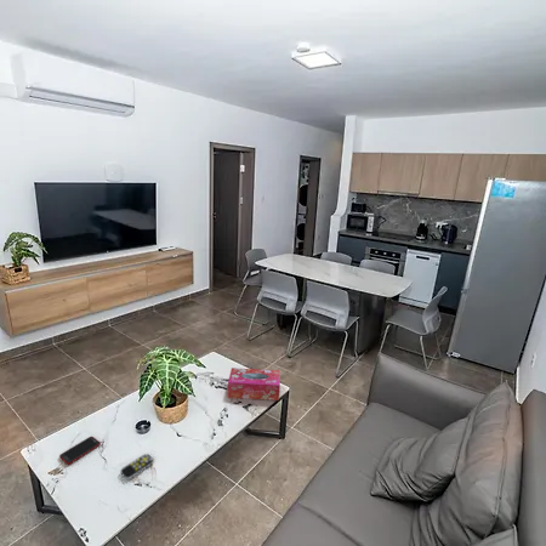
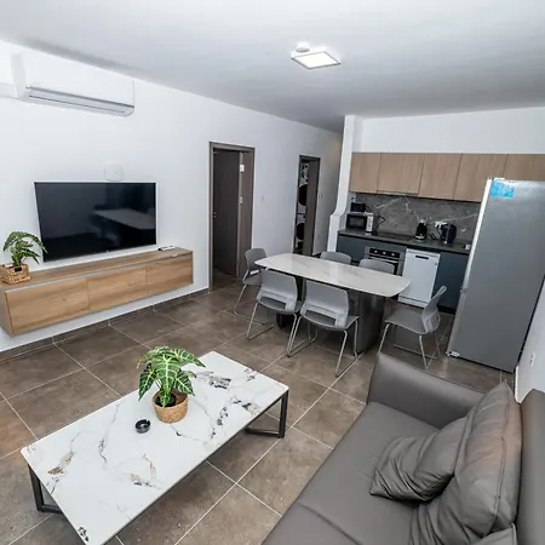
- remote control (137, 466)
- tissue box (254, 383)
- cell phone (80, 449)
